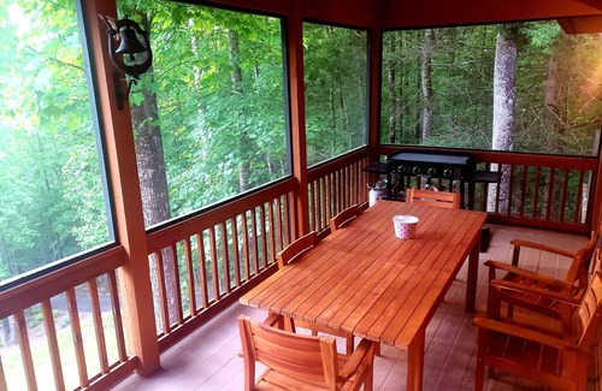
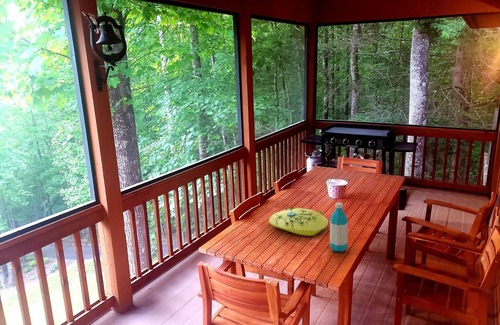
+ water bottle (338, 226)
+ plant (298, 215)
